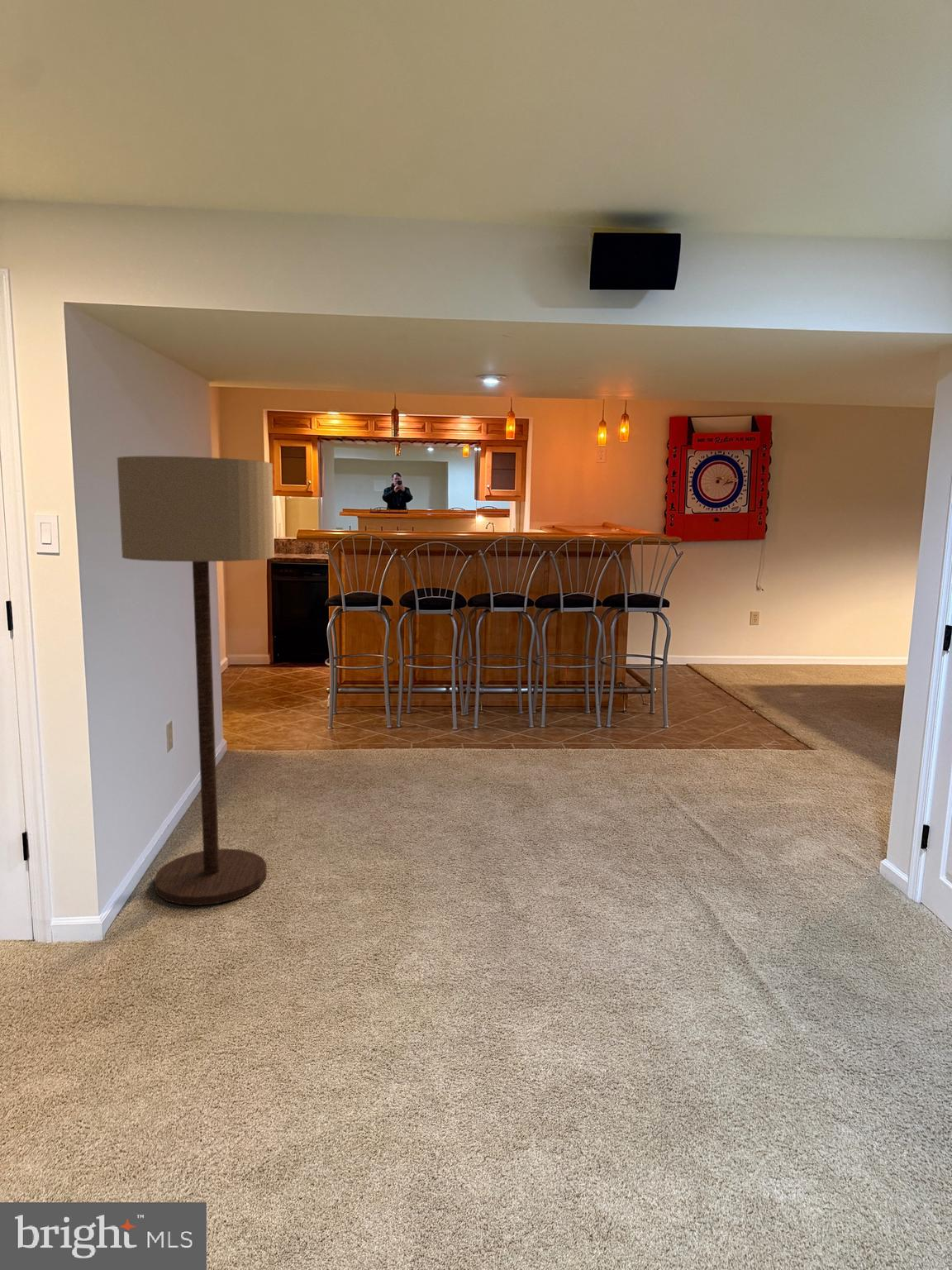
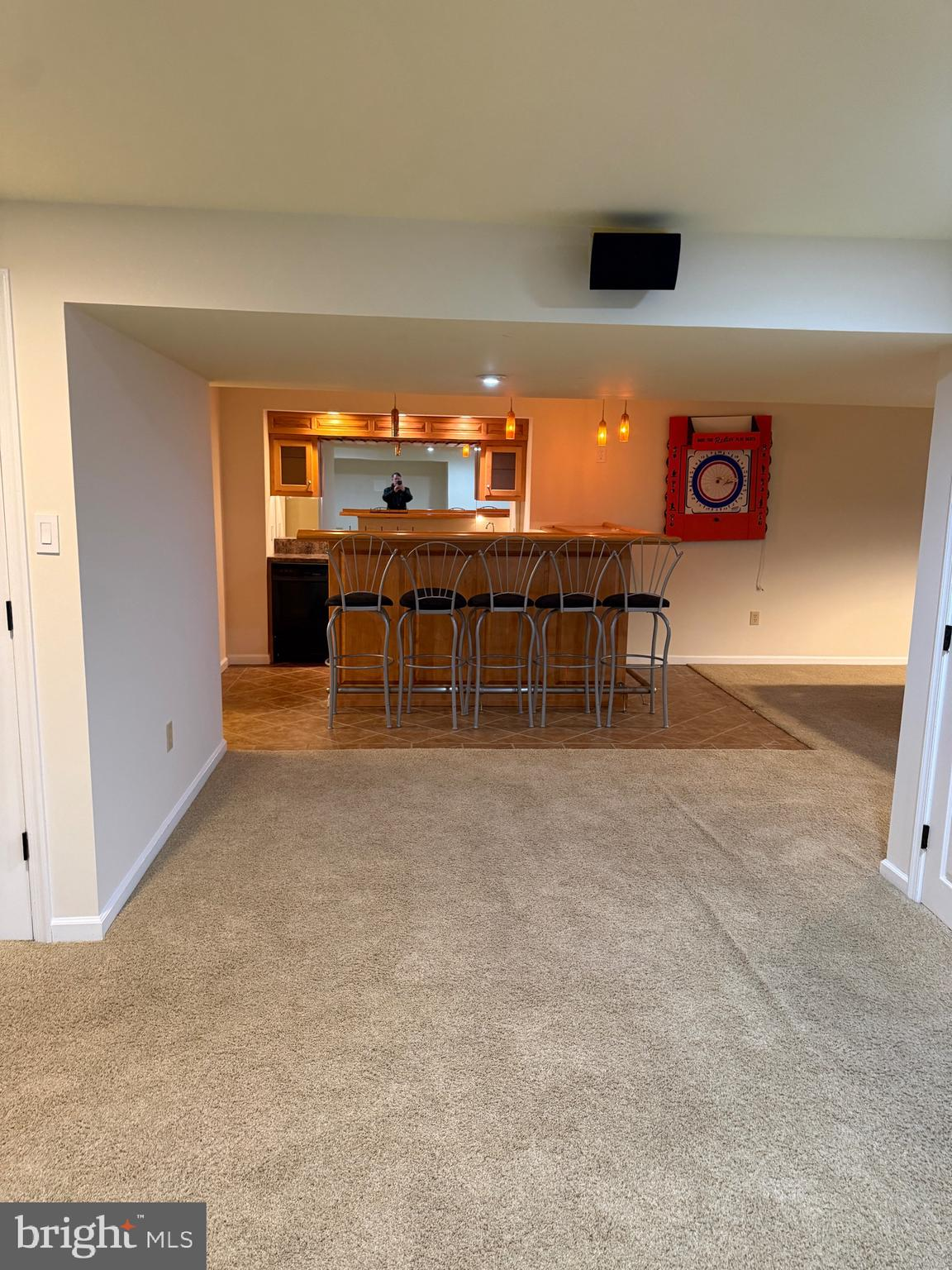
- floor lamp (204, 679)
